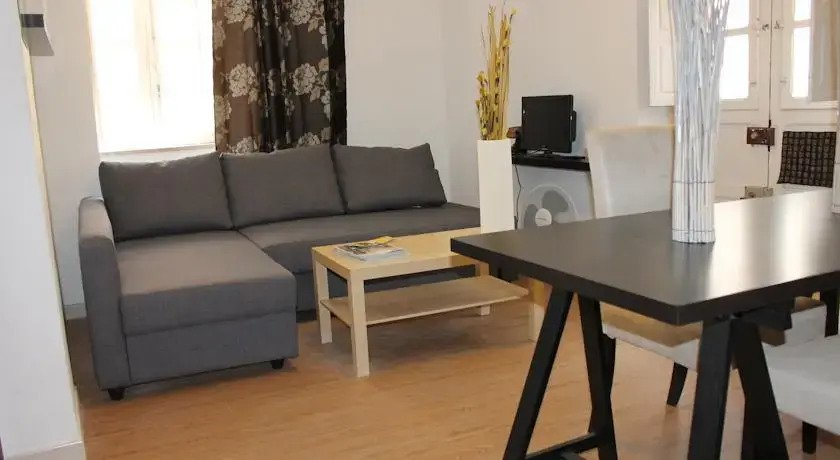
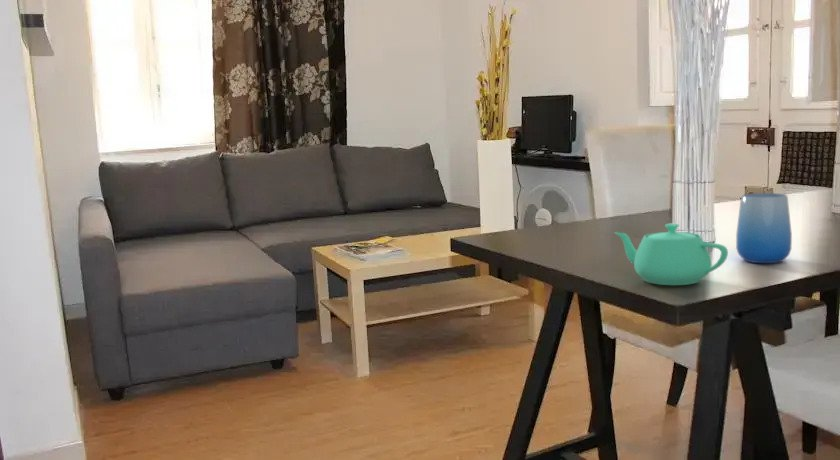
+ cup (763, 227)
+ teapot (668, 252)
